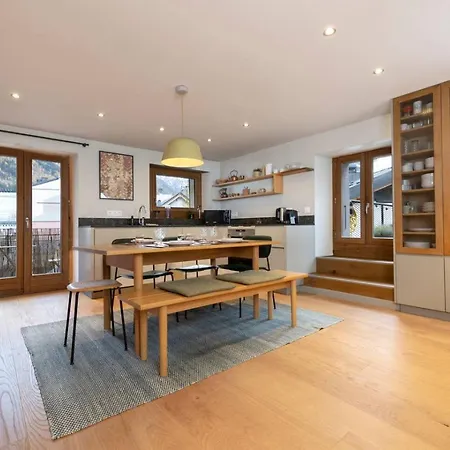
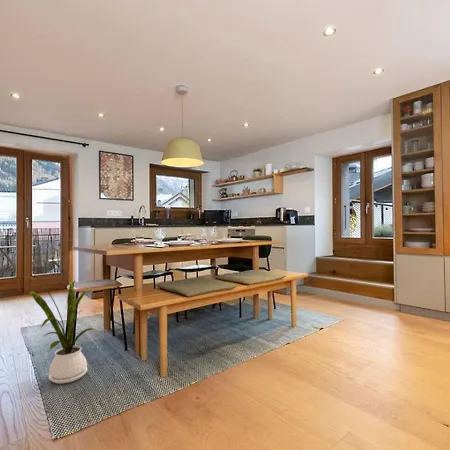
+ house plant (63, 324)
